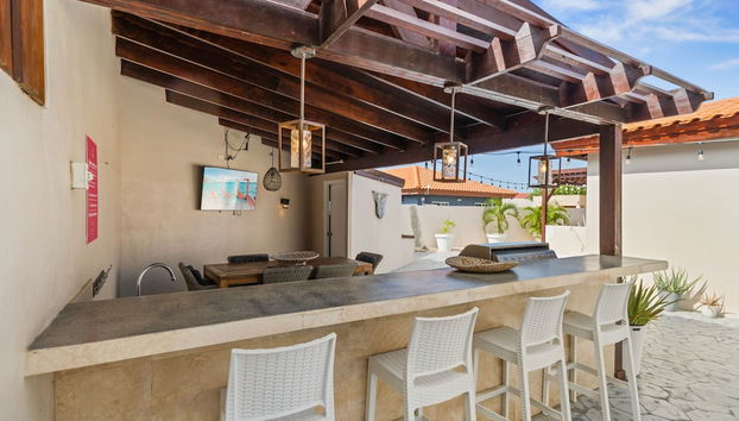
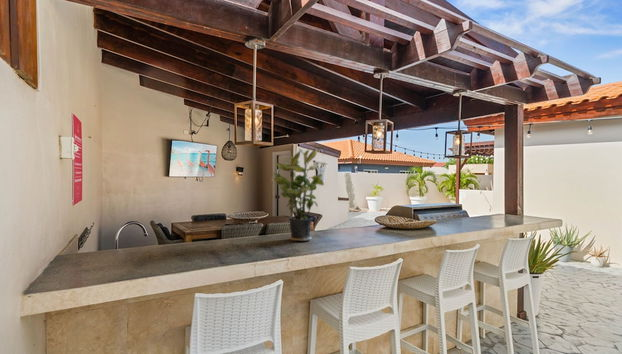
+ potted plant (297, 193)
